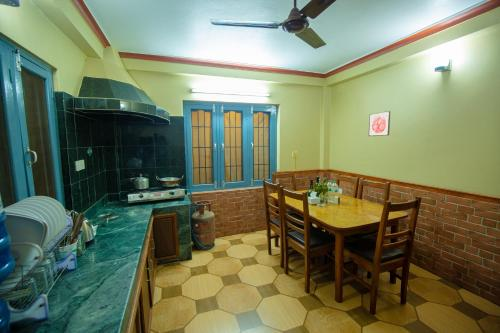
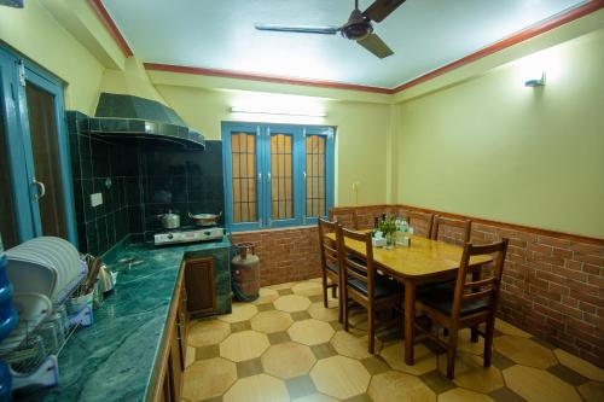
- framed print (378, 124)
